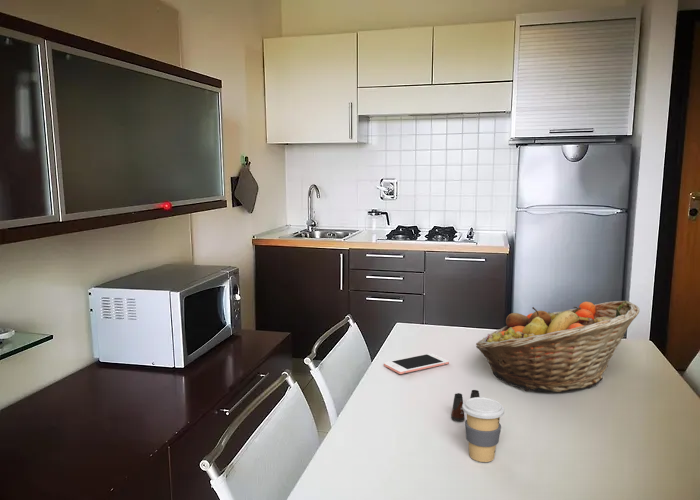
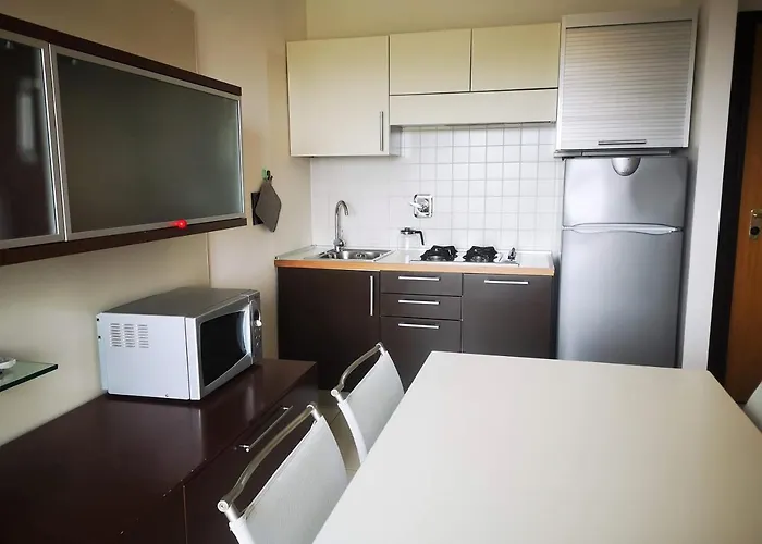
- cell phone (416, 363)
- salt shaker (470, 397)
- fruit basket (556, 337)
- coffee cup (482, 430)
